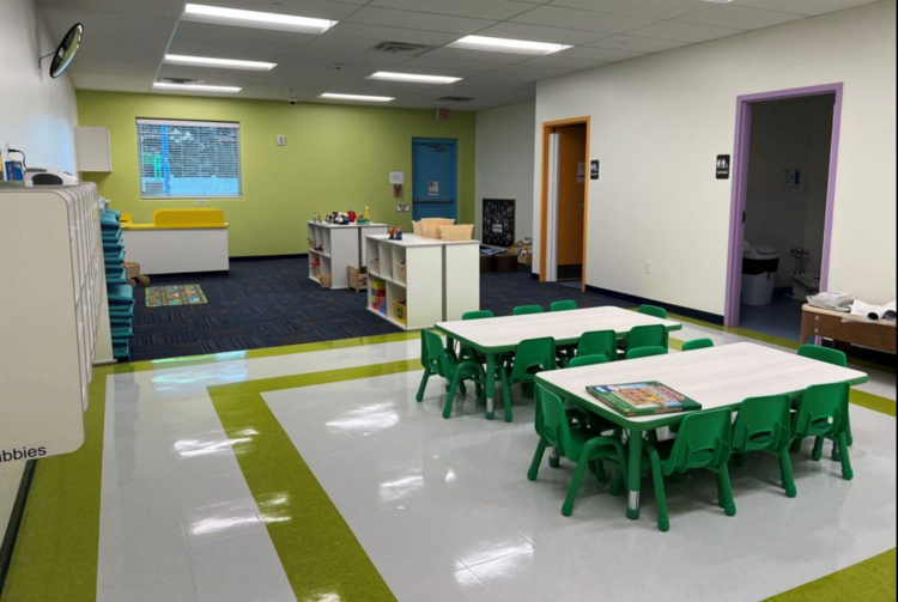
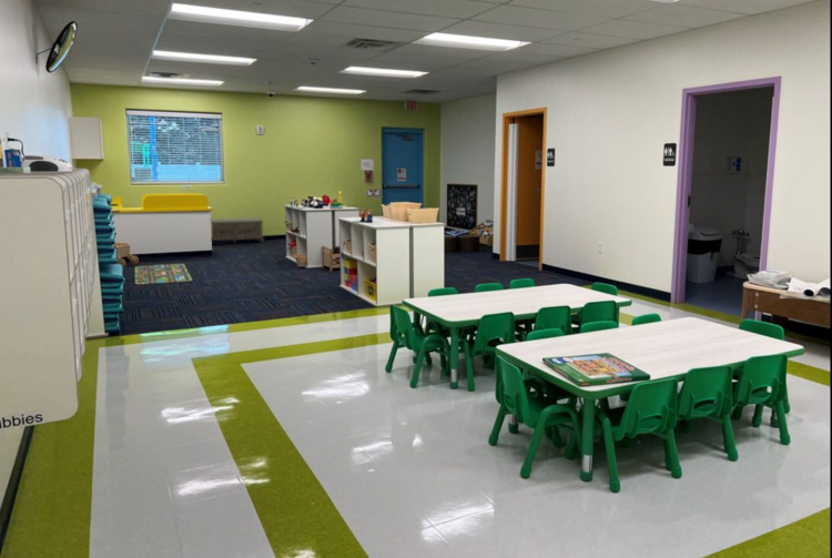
+ bench (233, 231)
